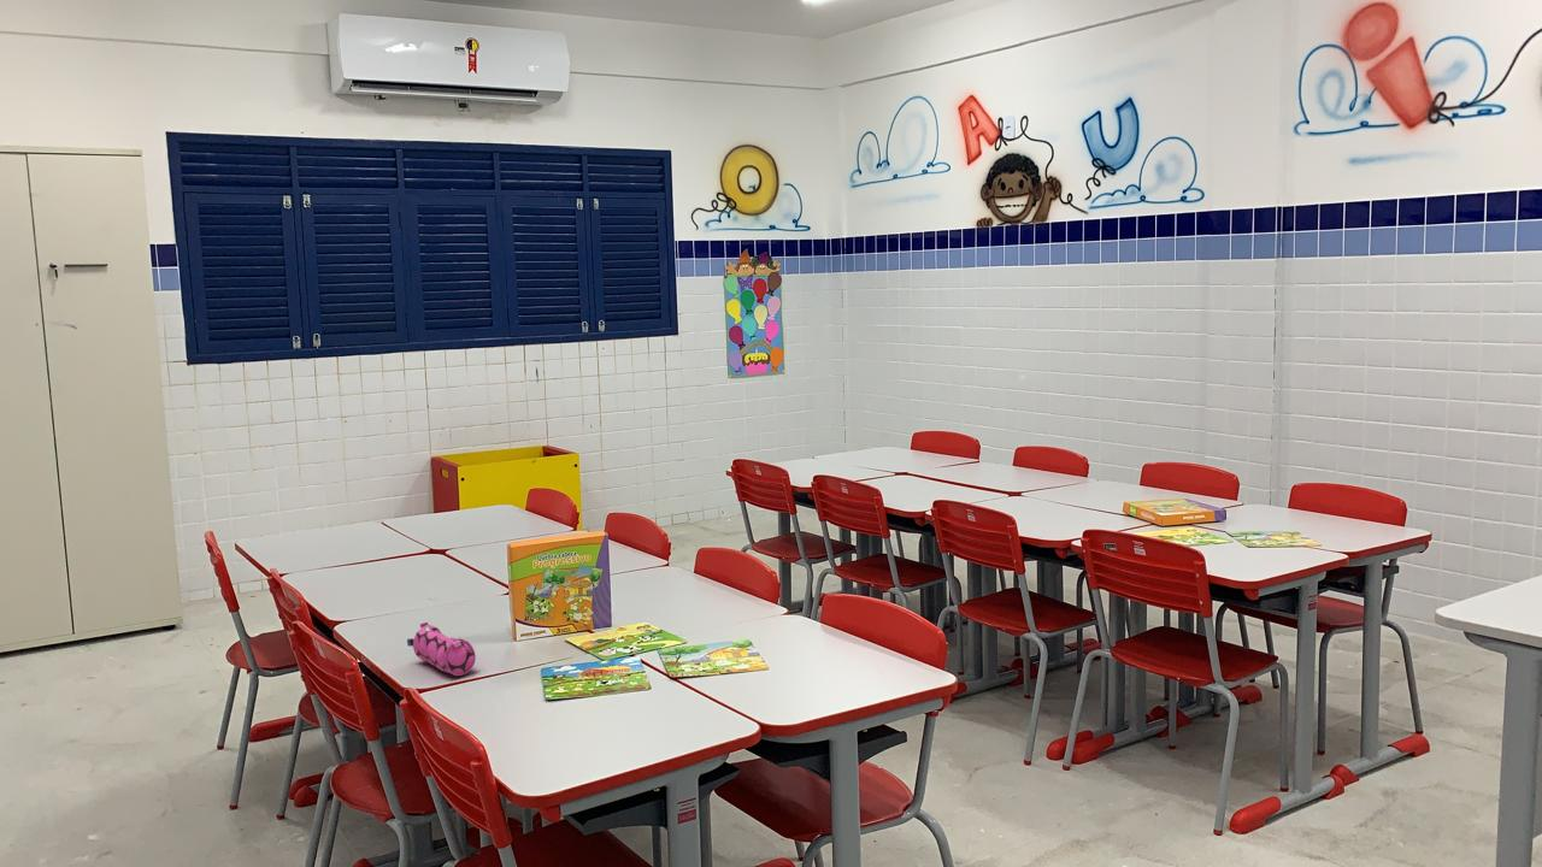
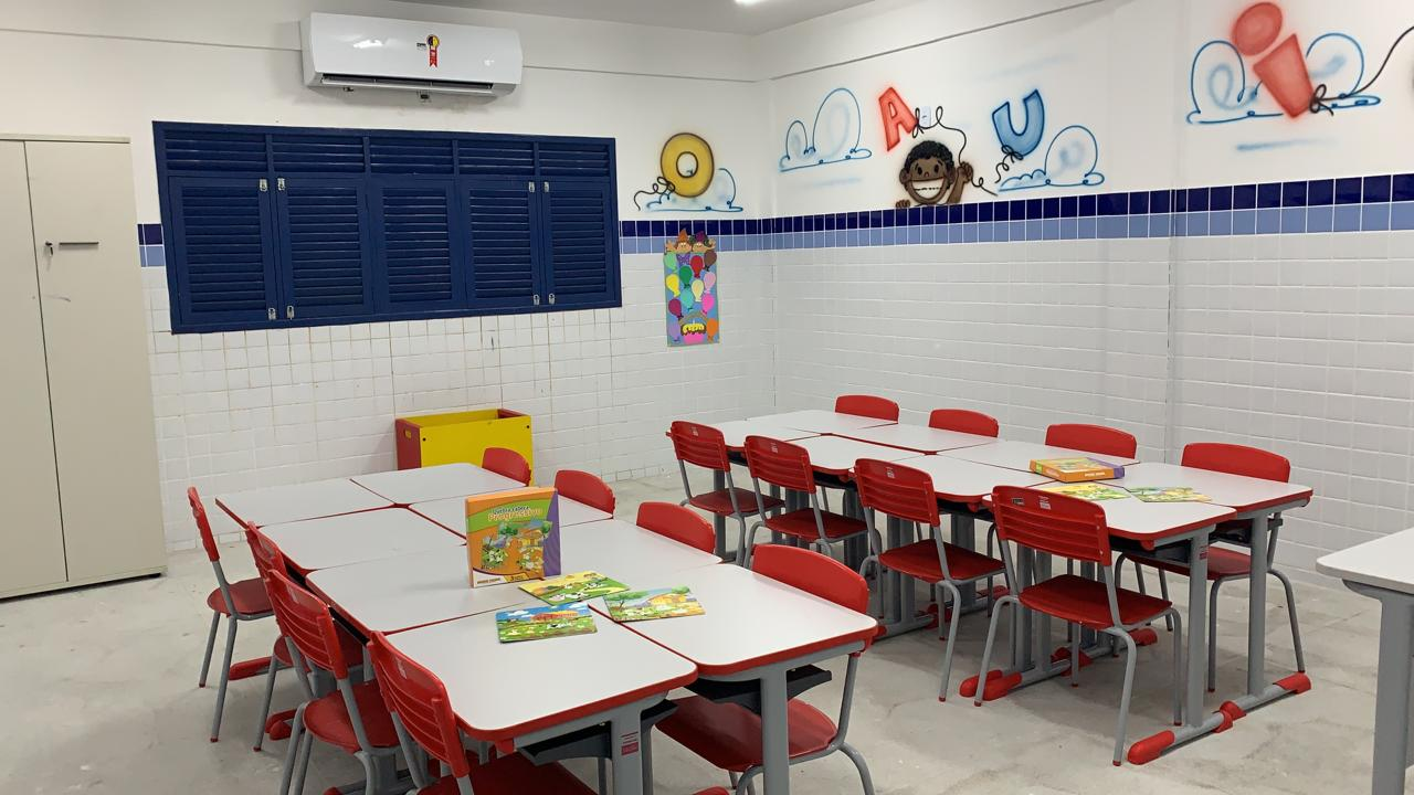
- pencil case (442, 648)
